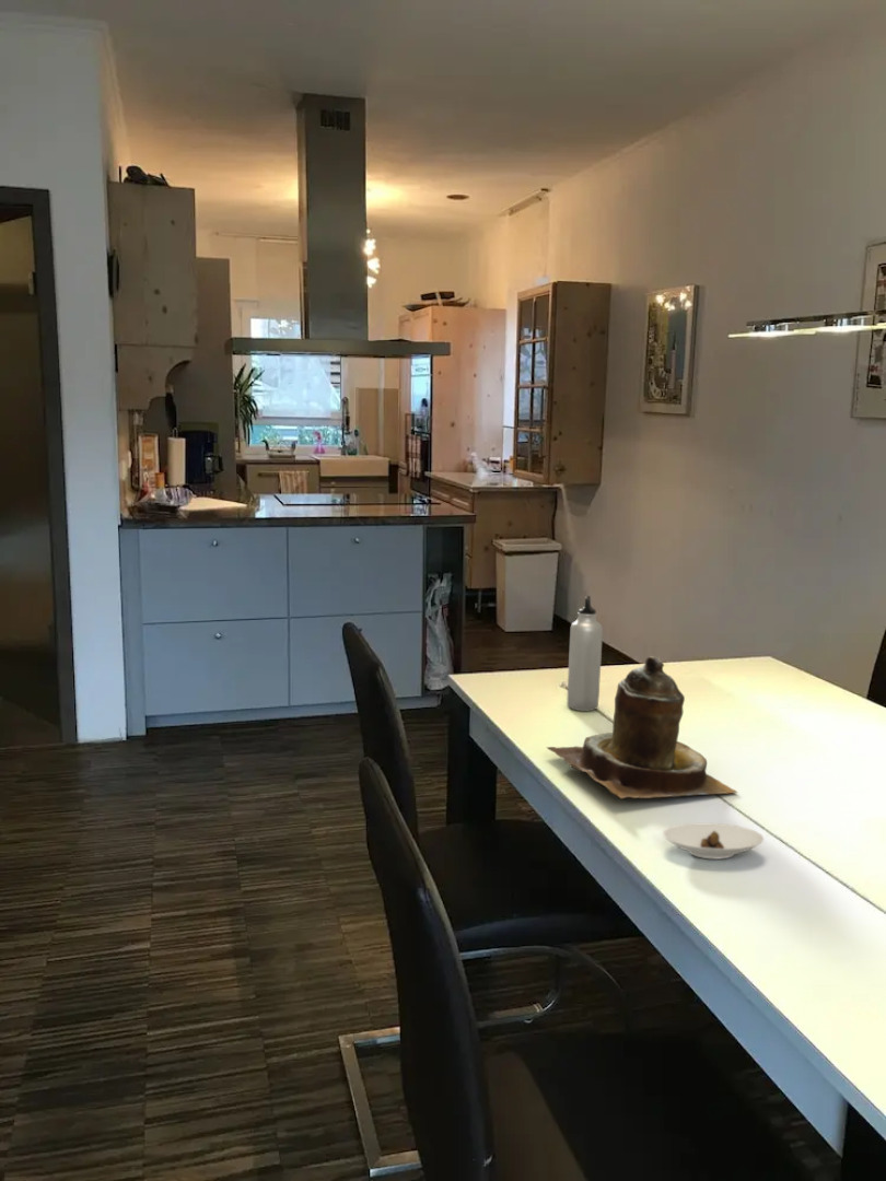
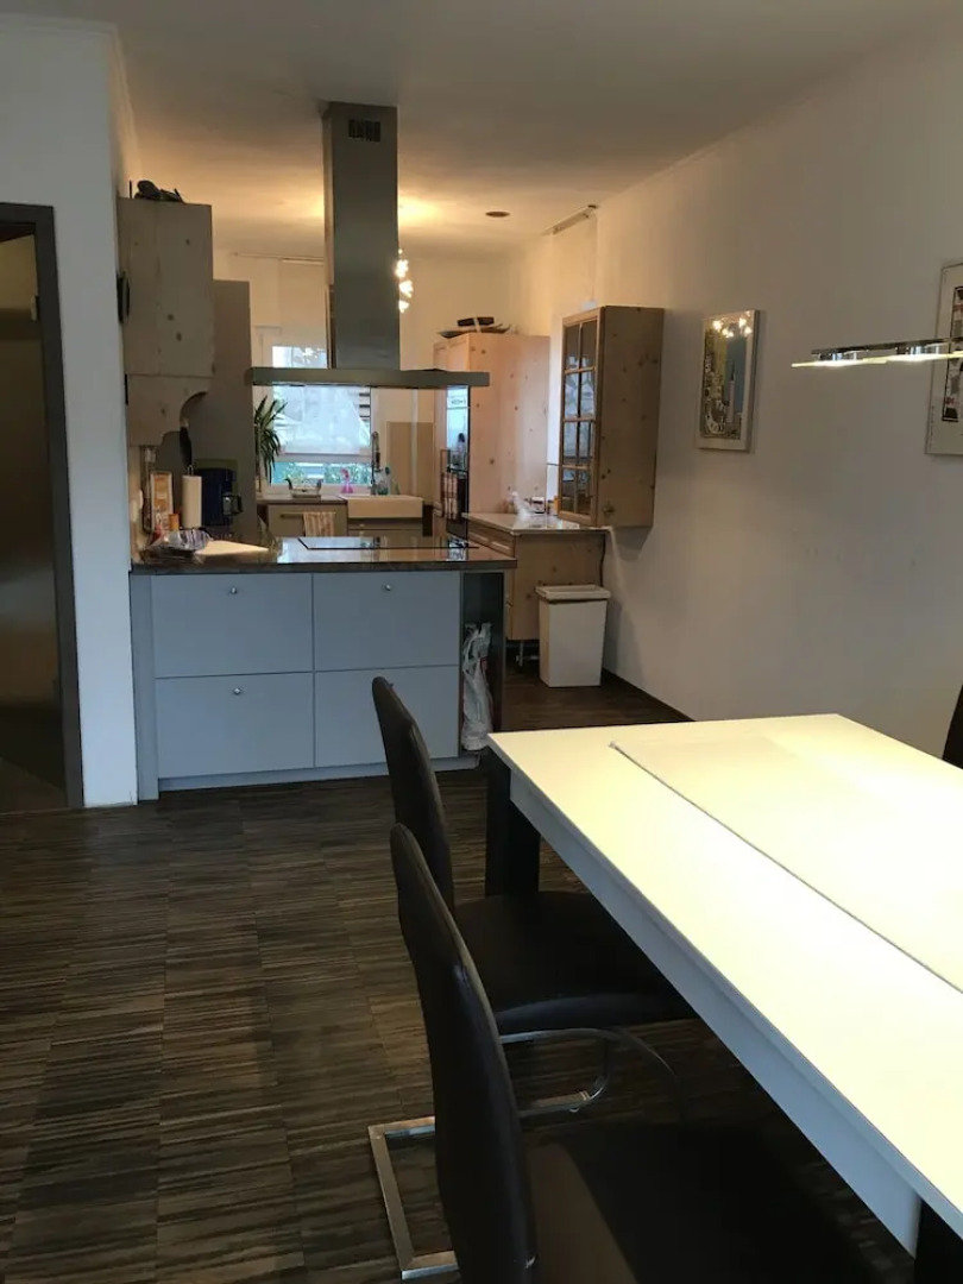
- saucer (712, 842)
- water bottle (585, 652)
- teapot (641, 717)
